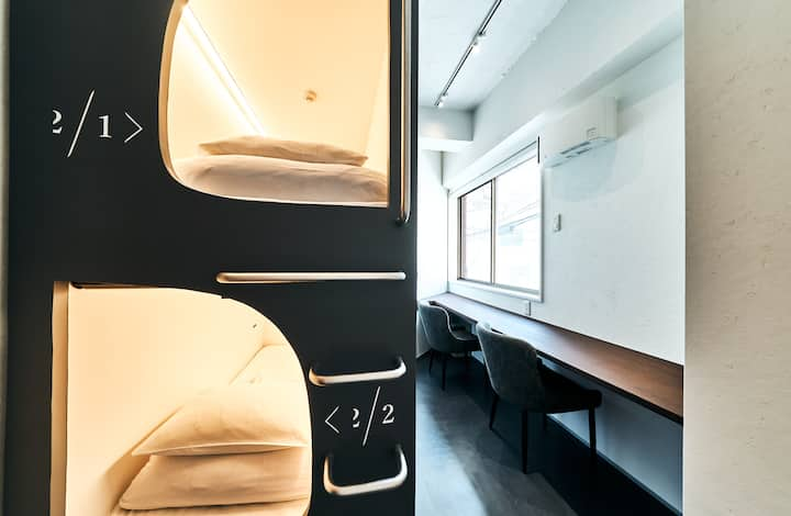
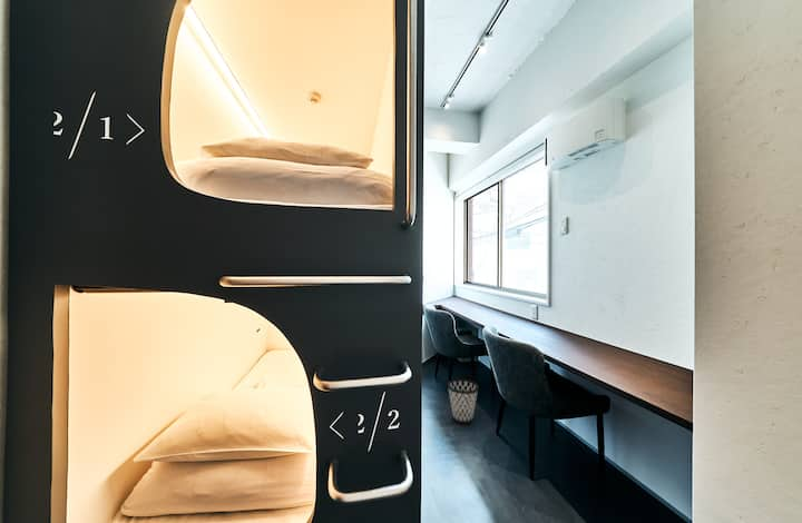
+ wastebasket (463, 402)
